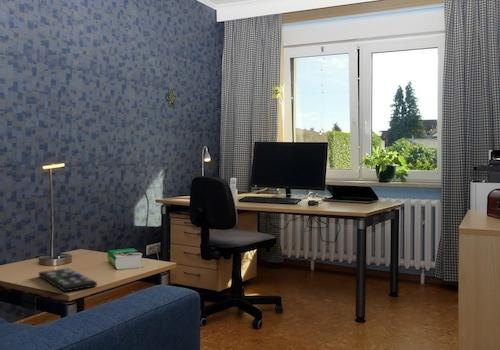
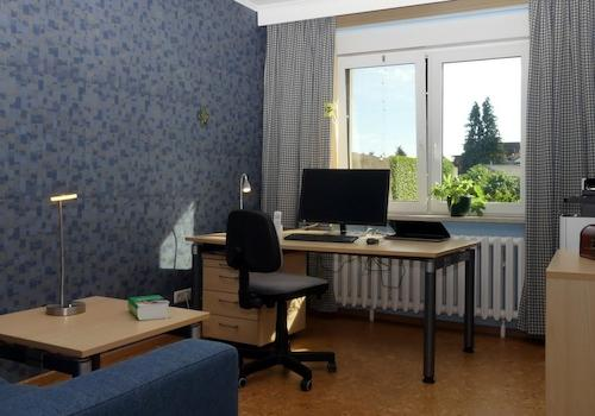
- remote control (66, 278)
